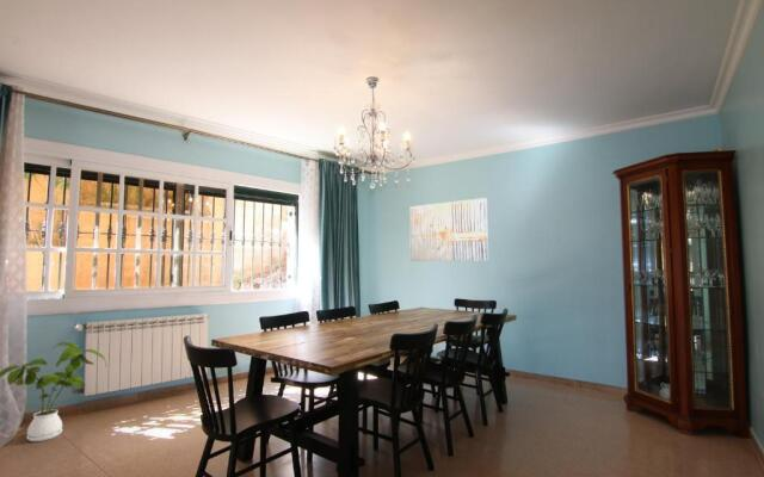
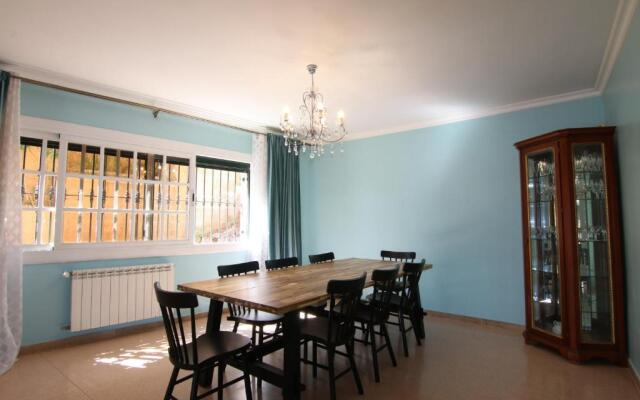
- wall art (445, 231)
- house plant (62, 388)
